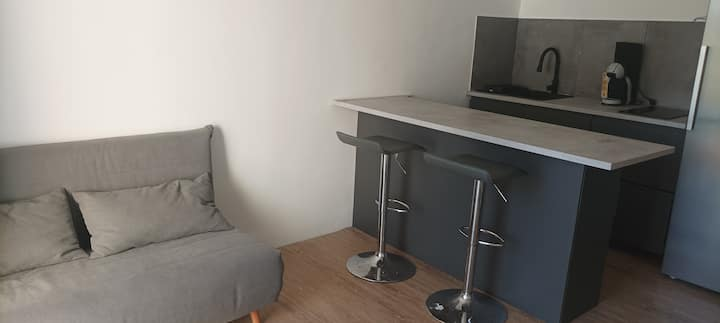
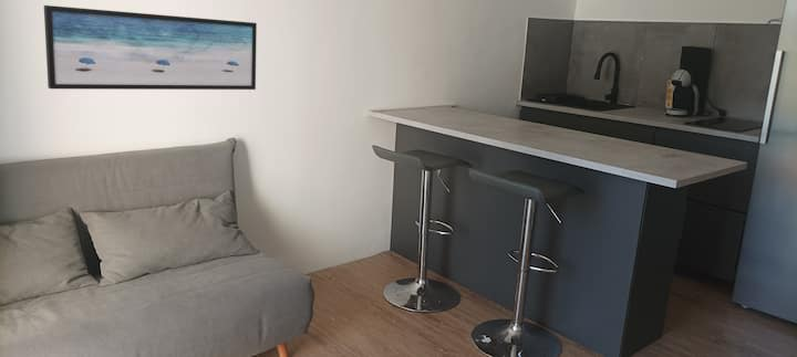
+ wall art (162, 52)
